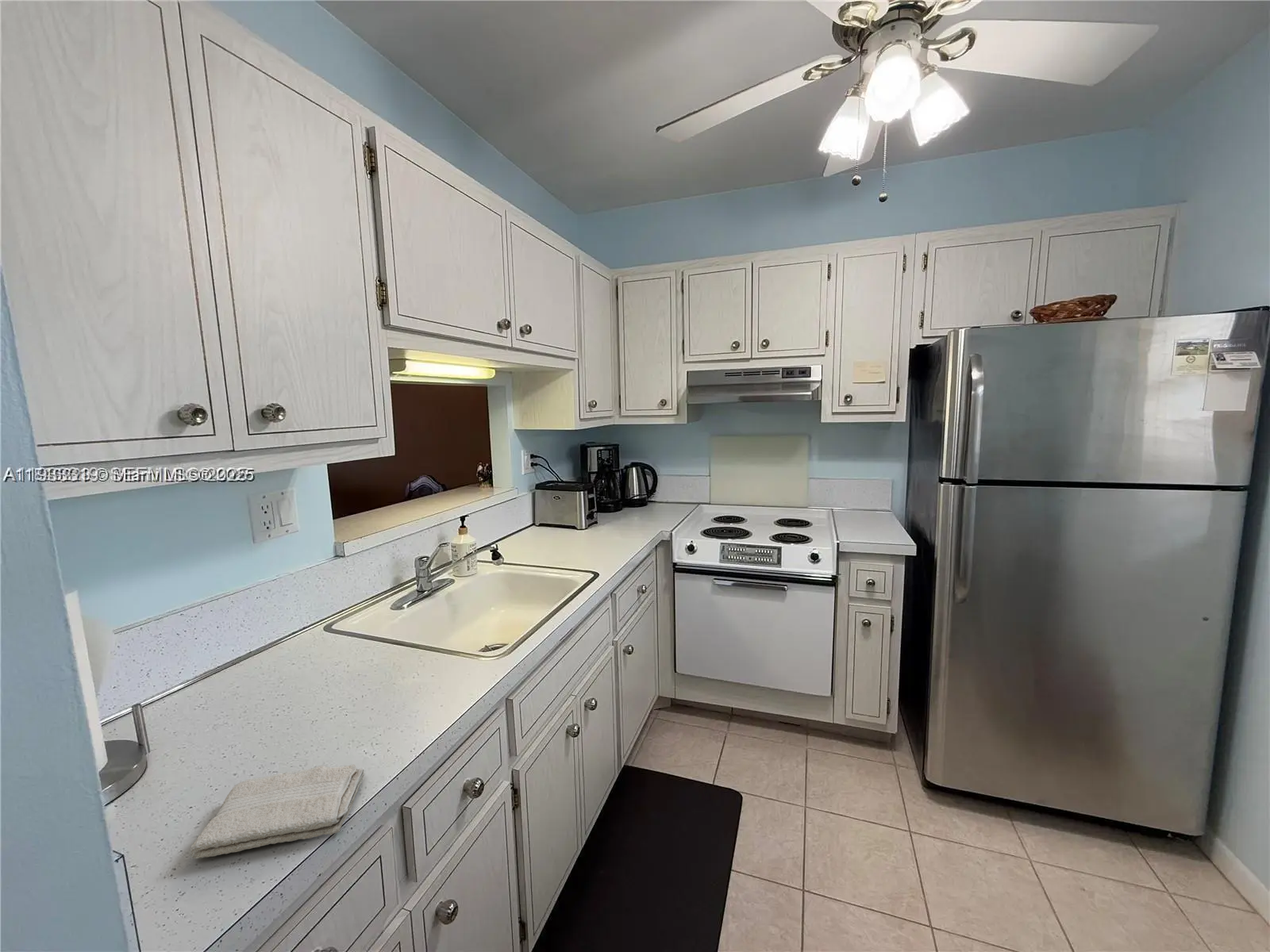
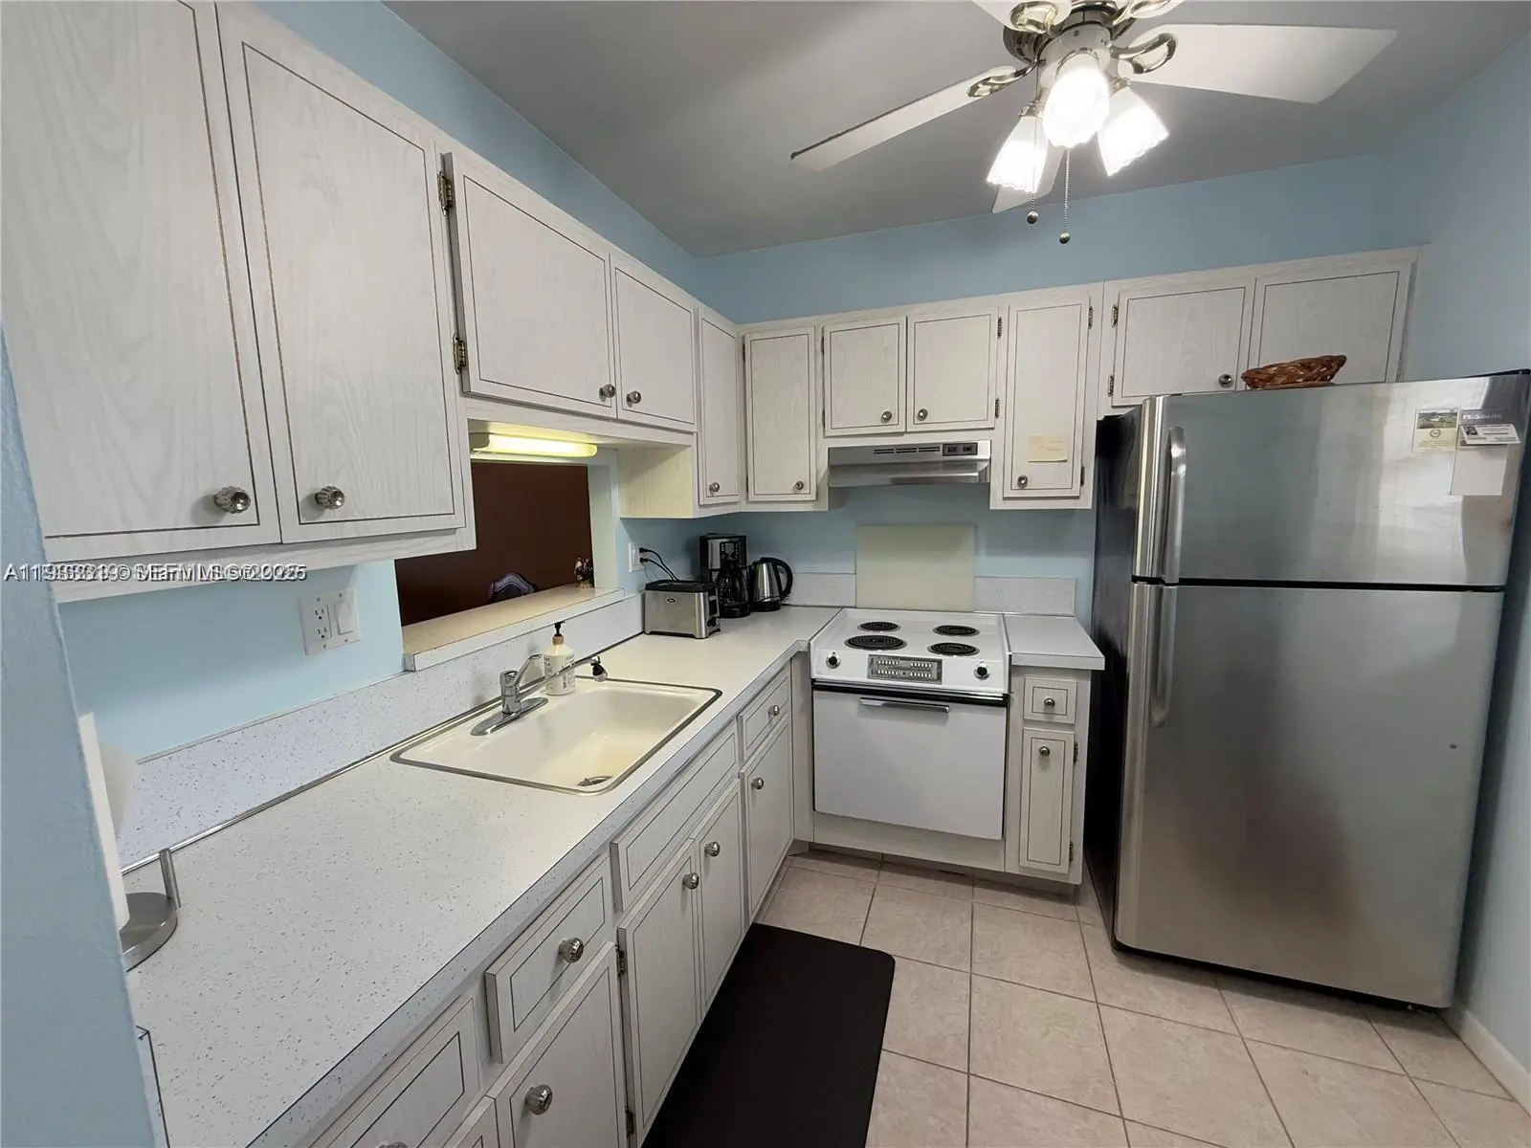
- washcloth (286, 805)
